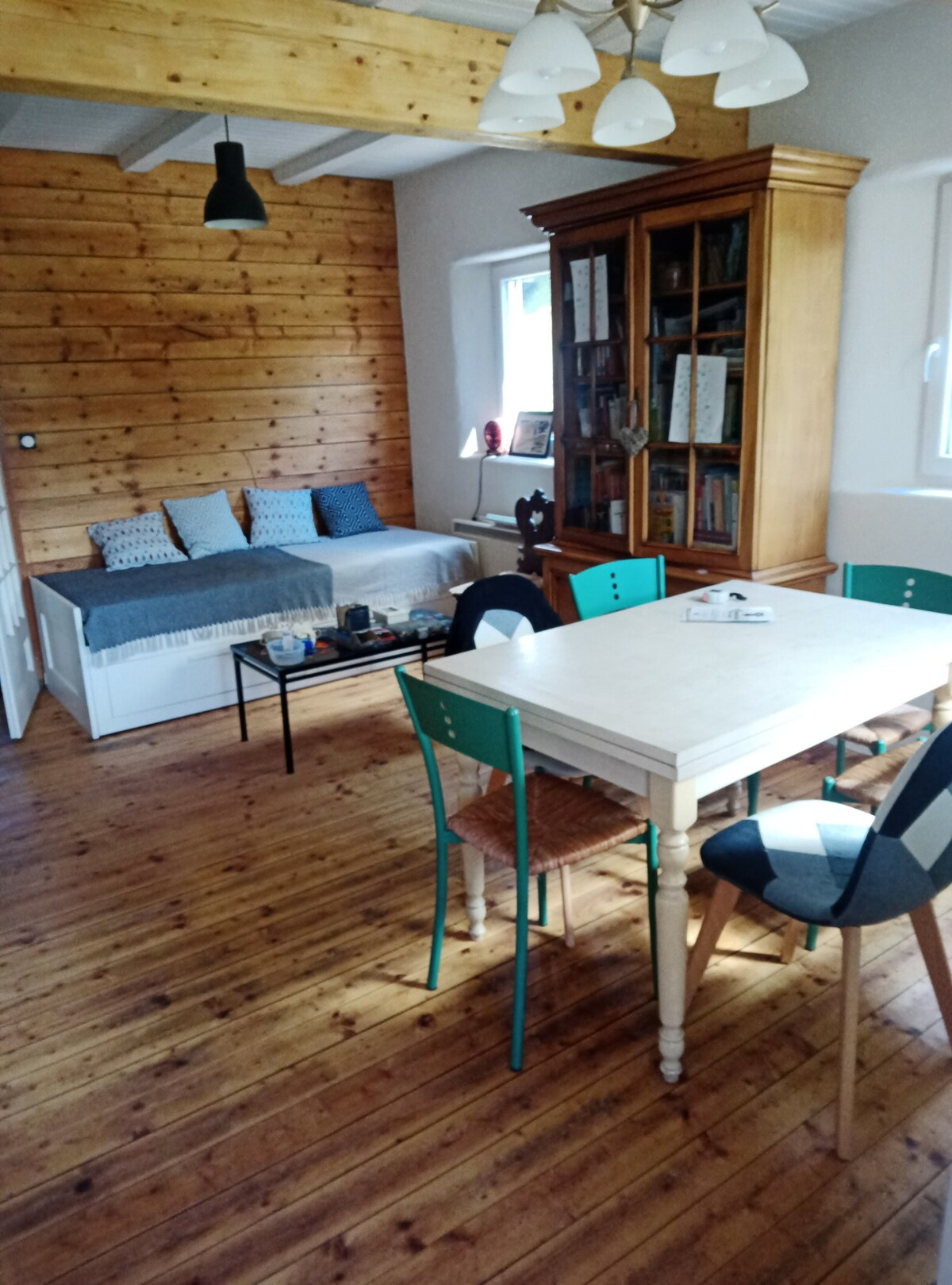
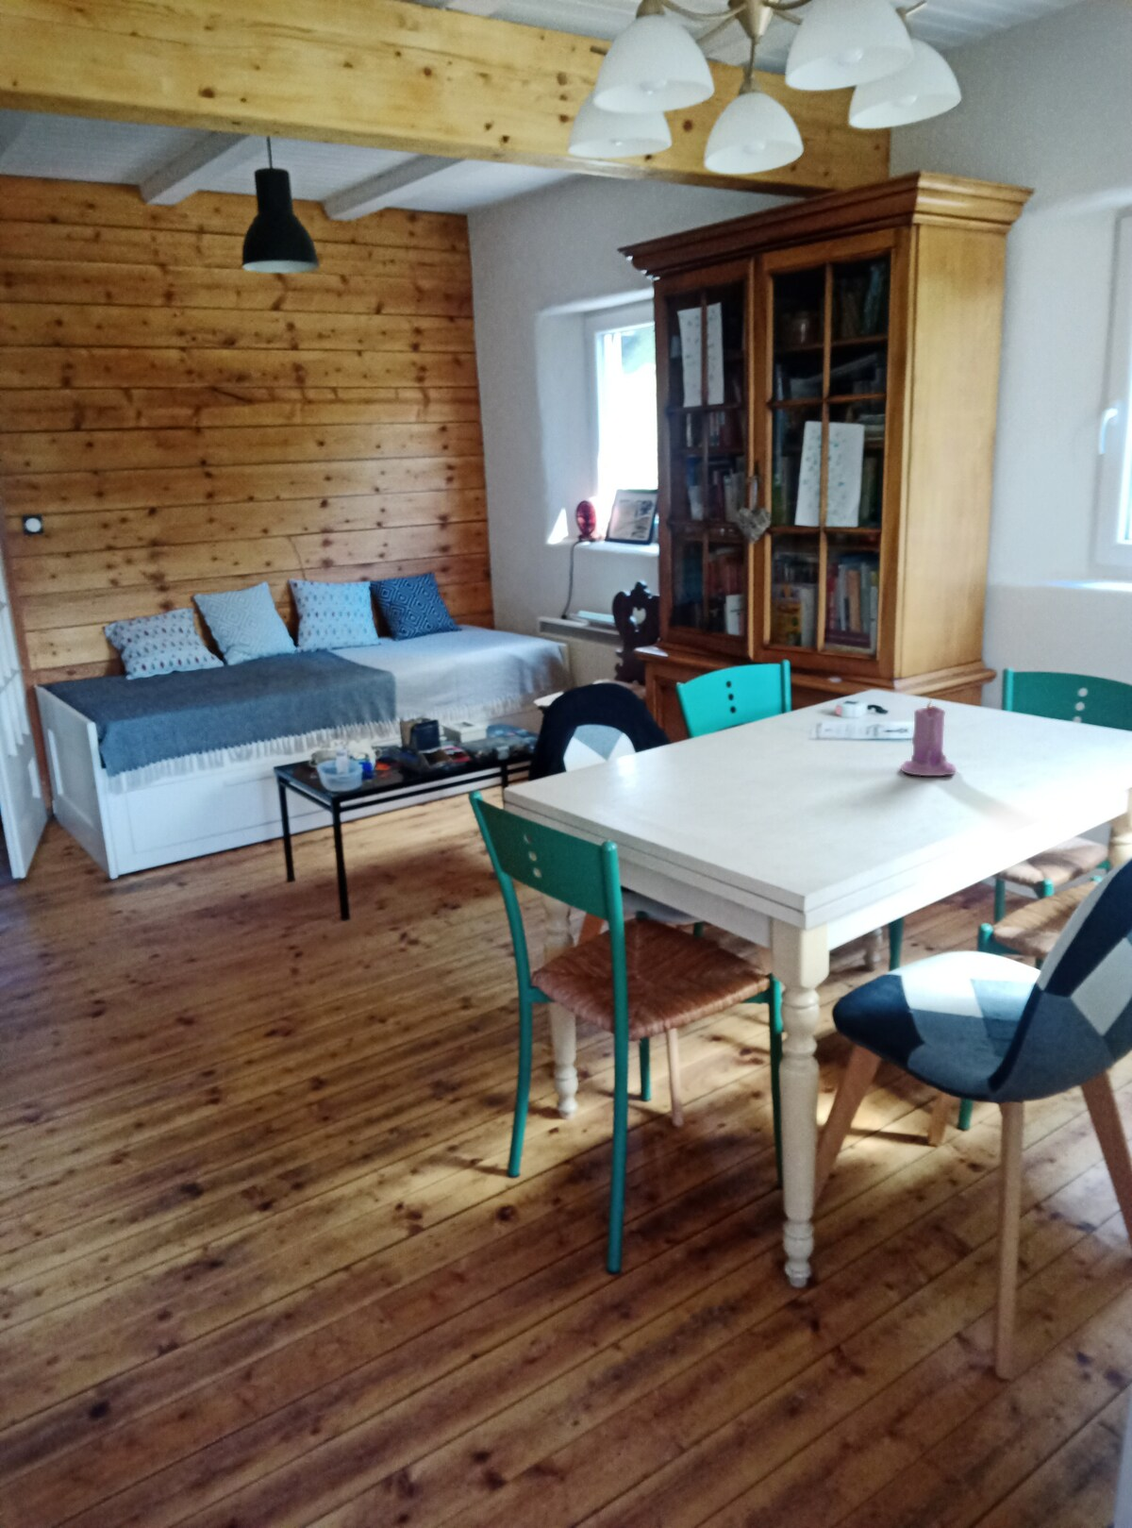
+ candle (929, 734)
